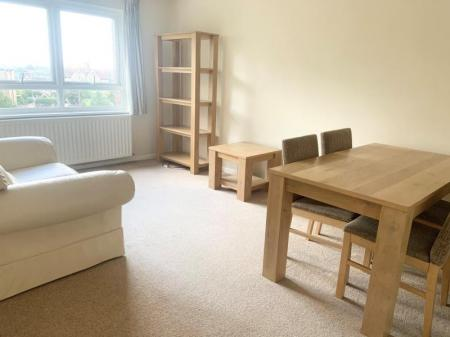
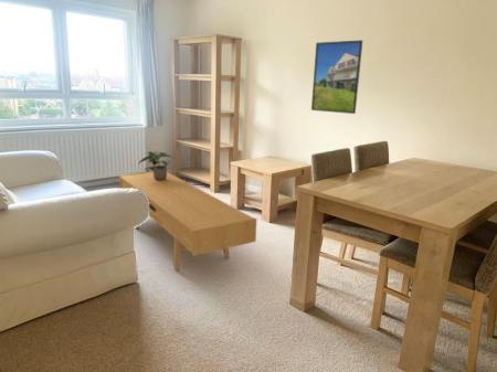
+ tv console (177, 217)
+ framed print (335, 77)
+ potted plant (156, 163)
